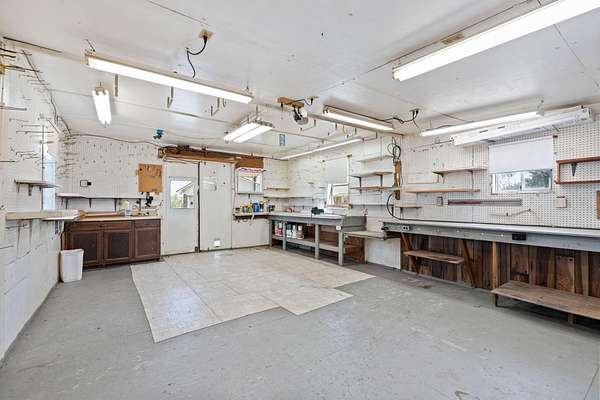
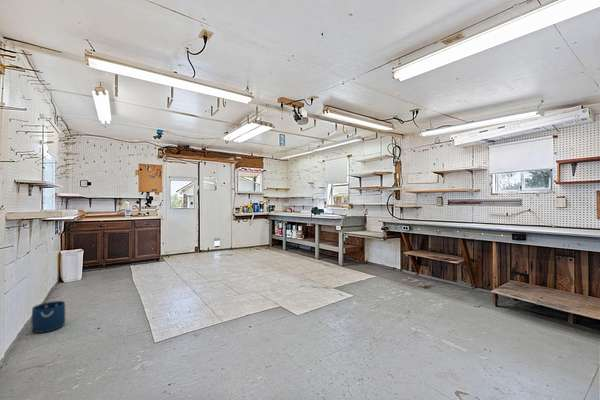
+ bucket (48, 316)
